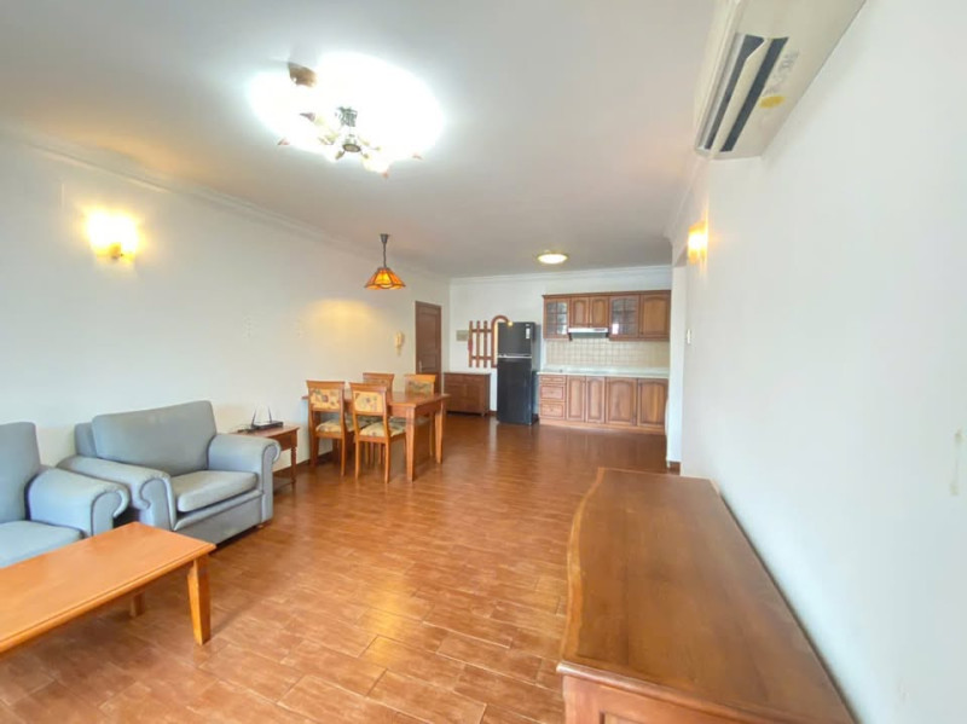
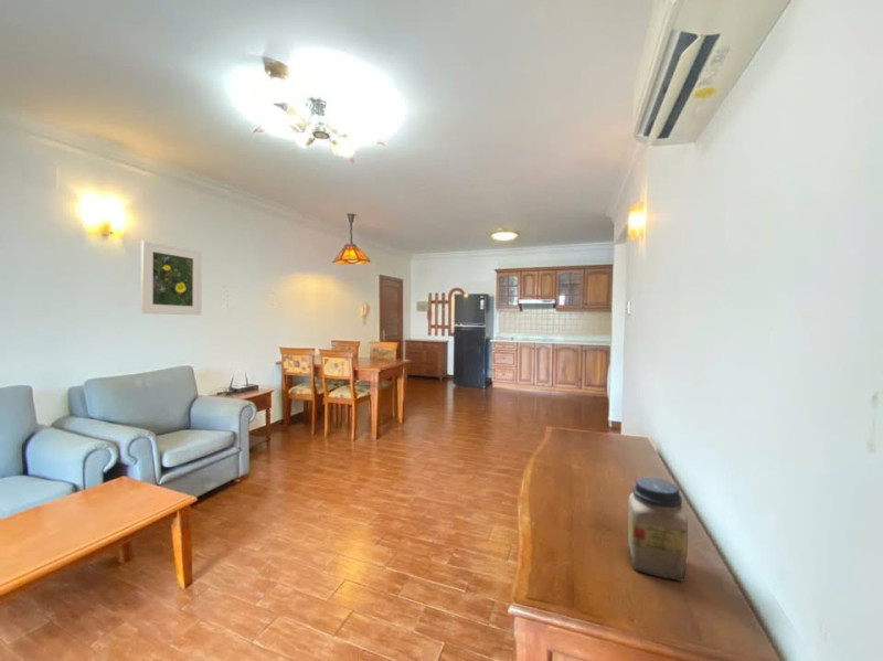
+ jar (656, 523)
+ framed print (173, 280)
